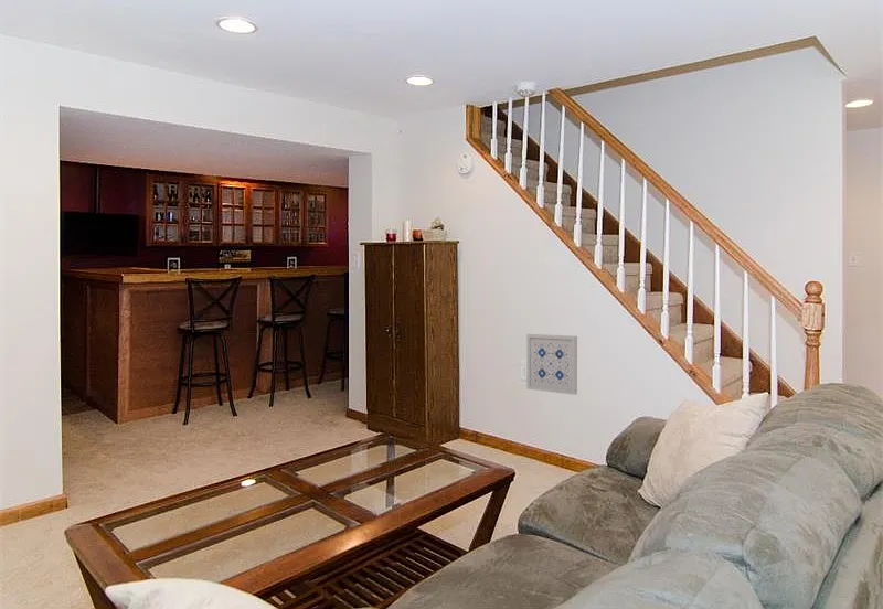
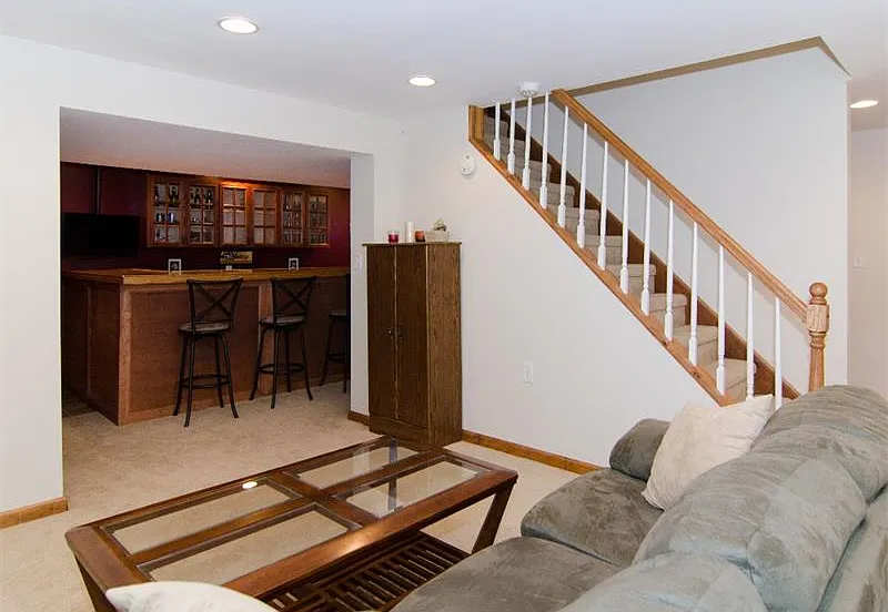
- wall art (551, 363)
